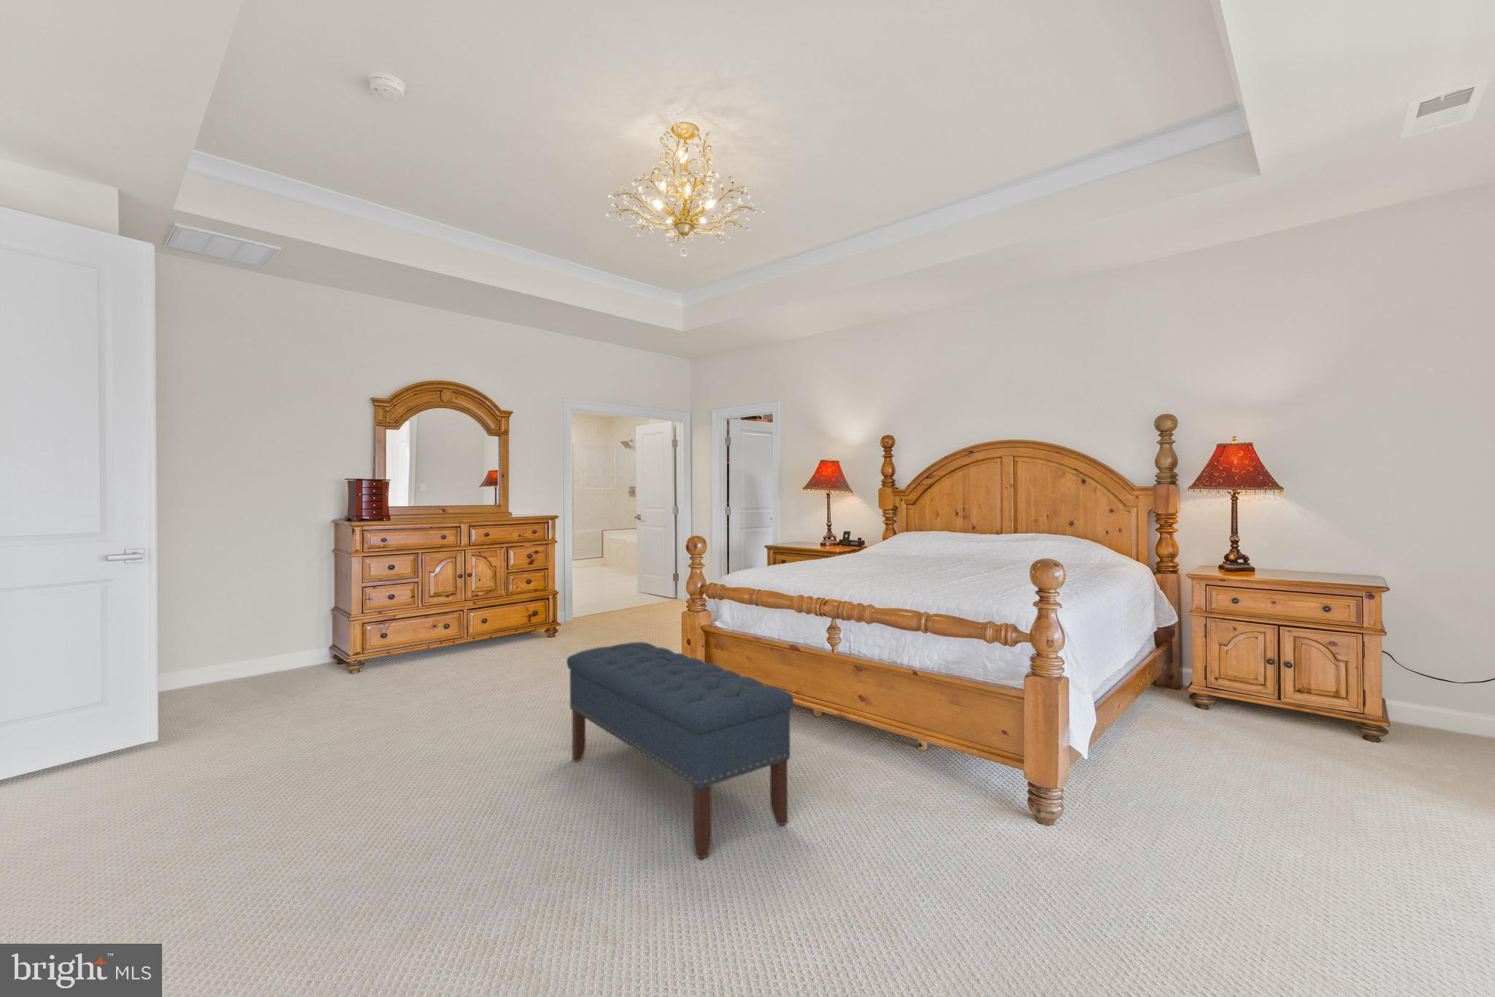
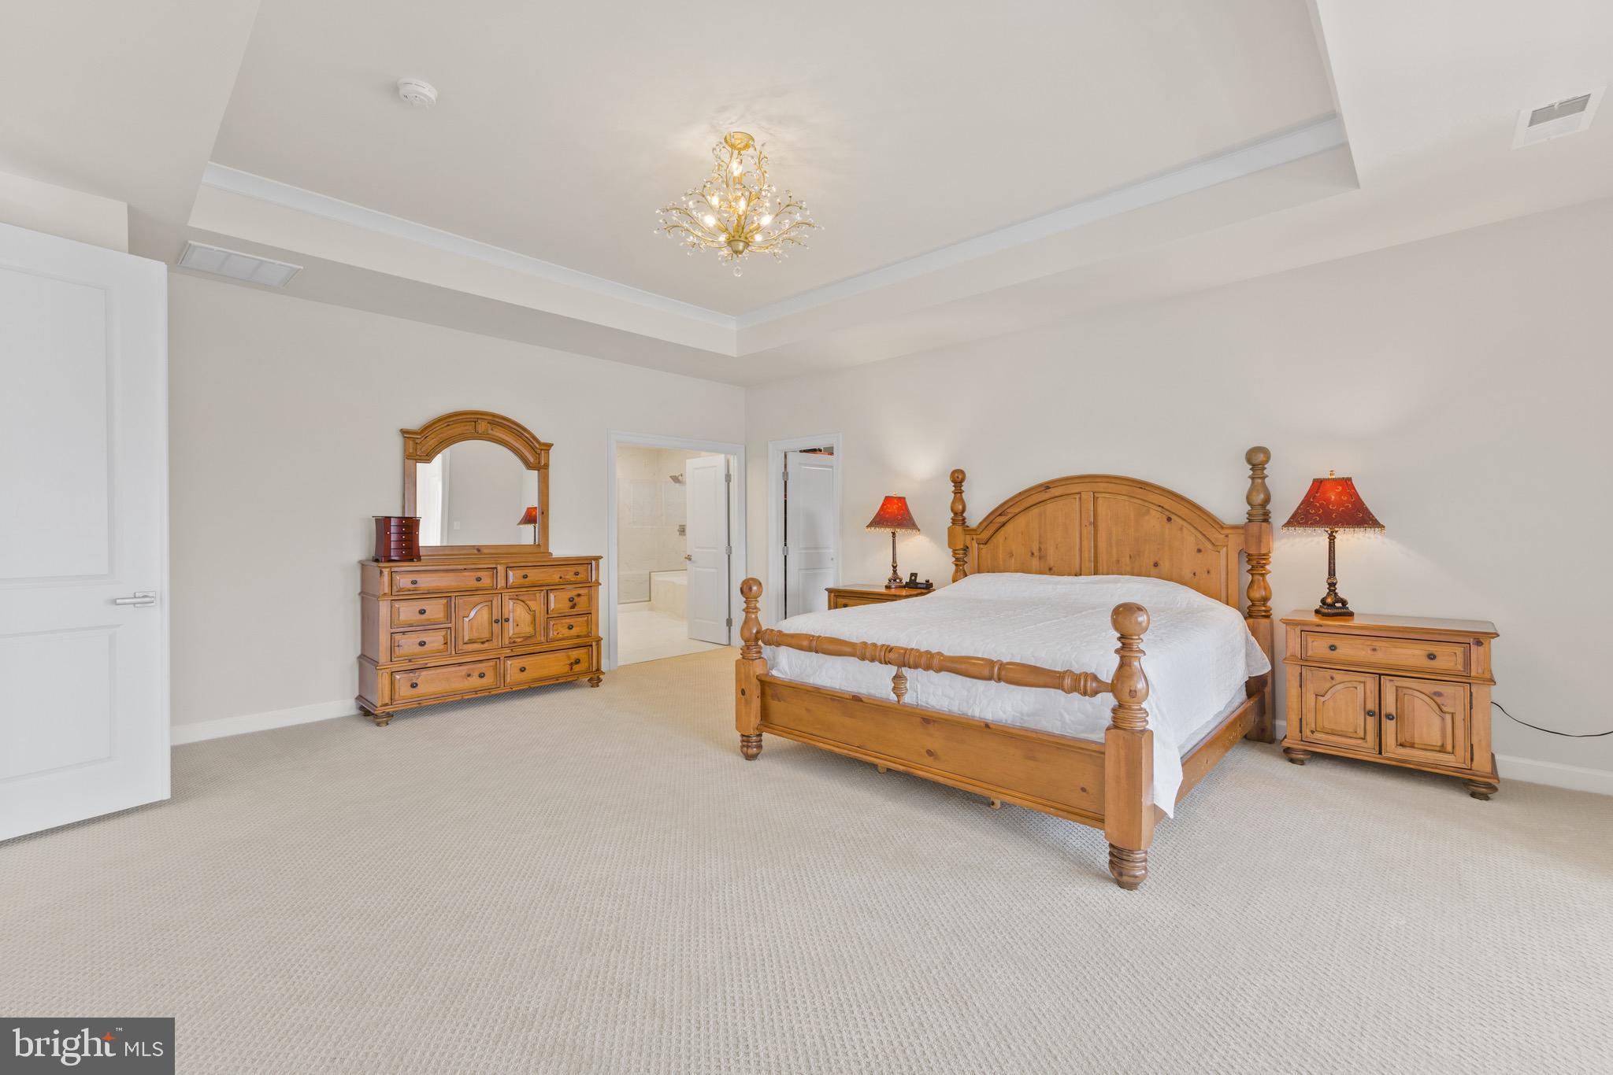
- bench (667, 727)
